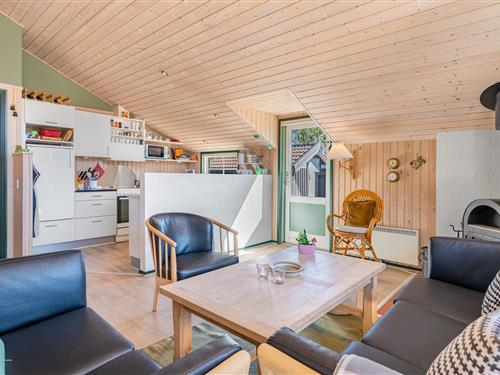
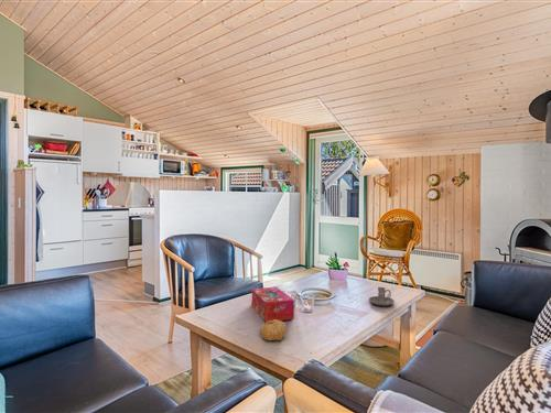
+ tissue box (271, 303)
+ candle holder (382, 295)
+ fruit (273, 329)
